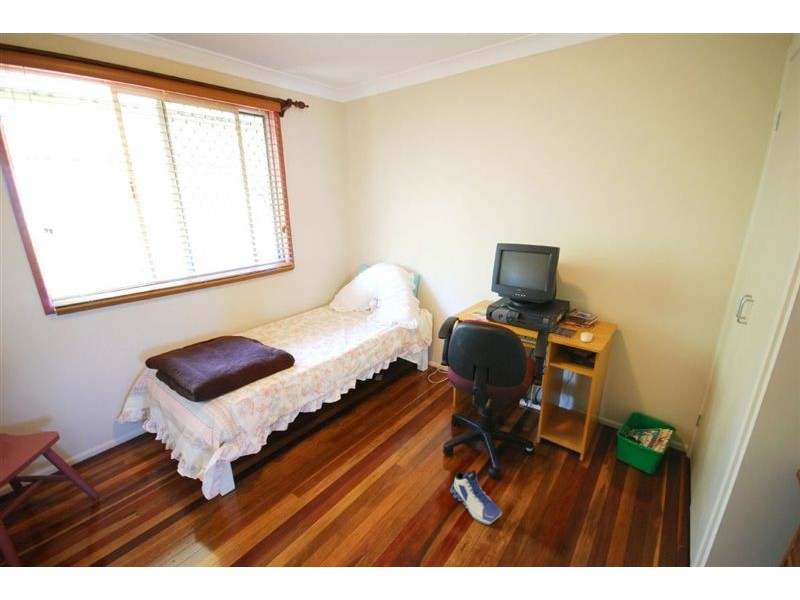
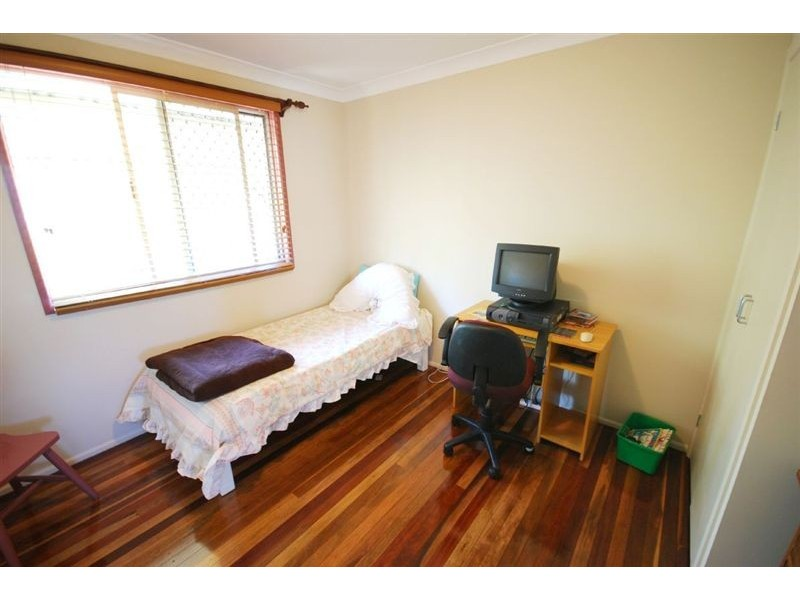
- sneaker (473, 491)
